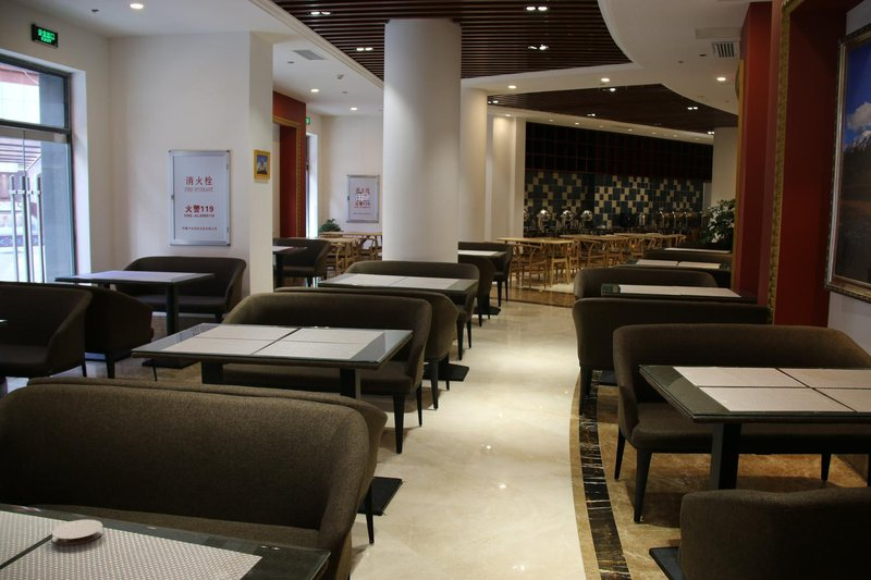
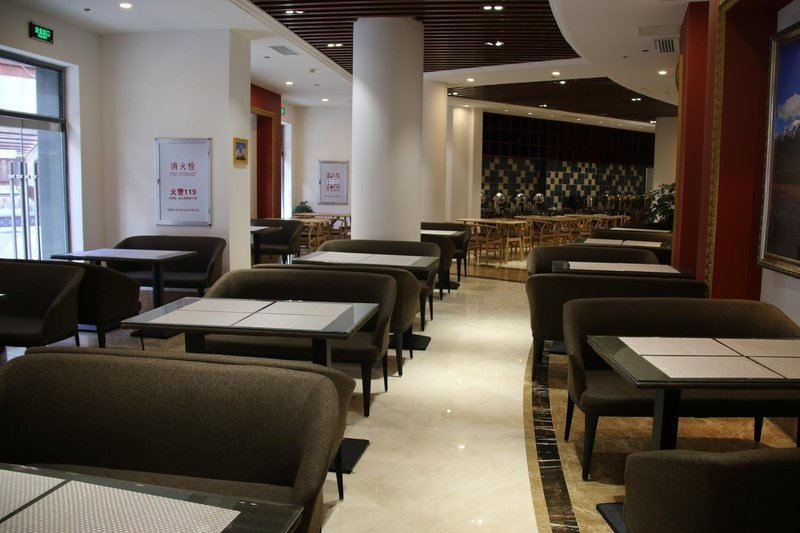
- coaster (77, 531)
